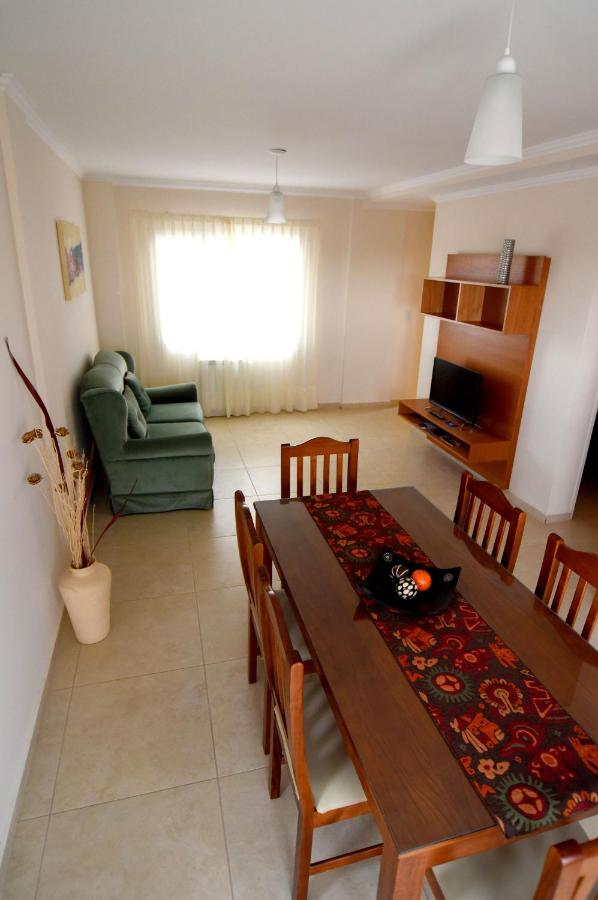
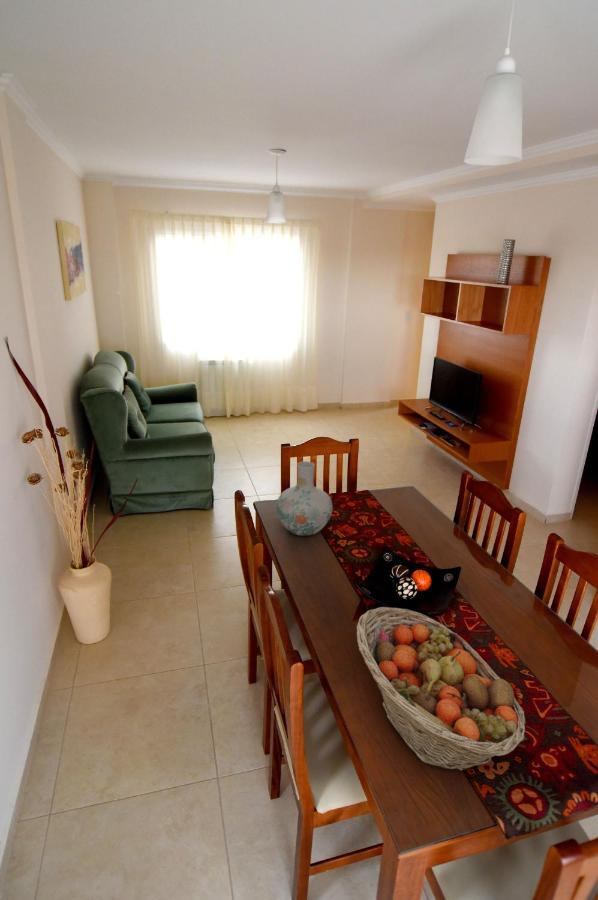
+ fruit basket (434, 680)
+ vase (304, 497)
